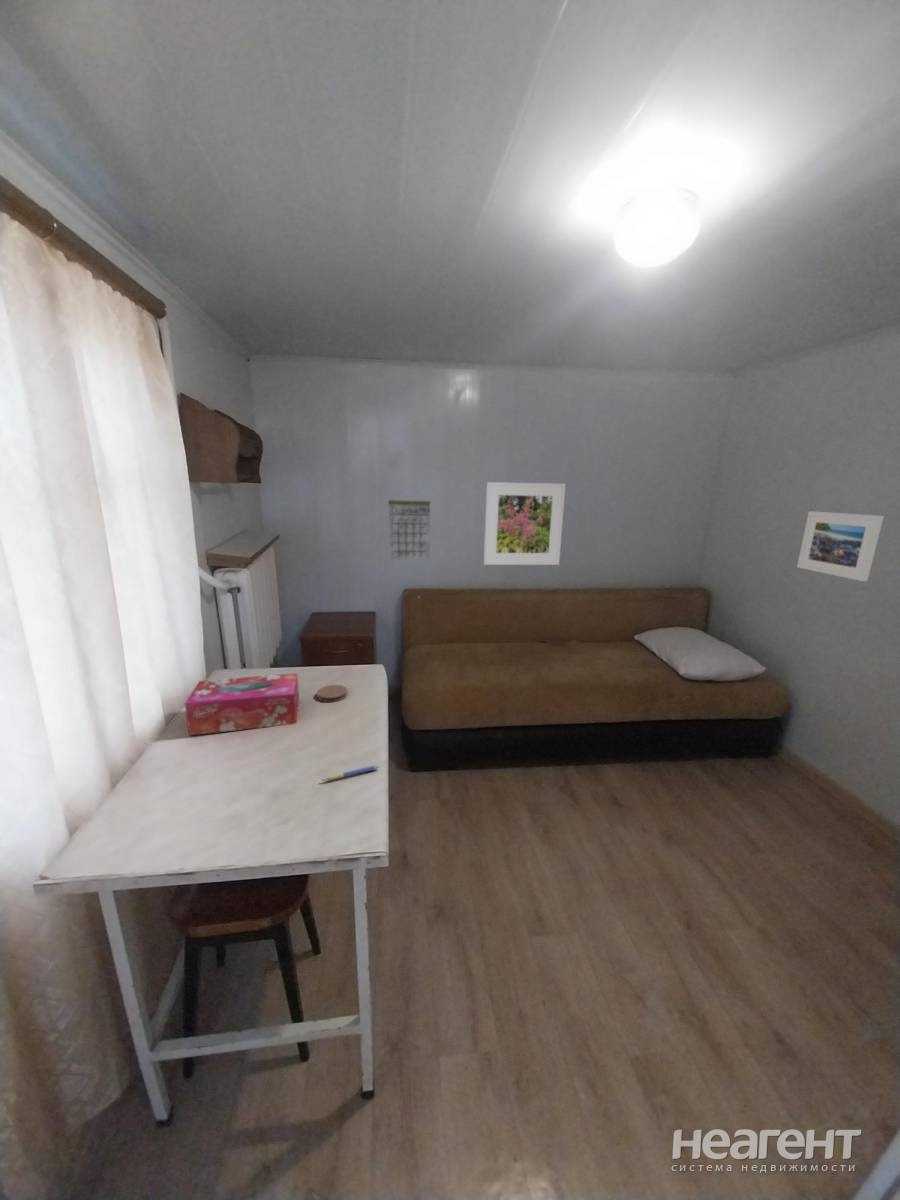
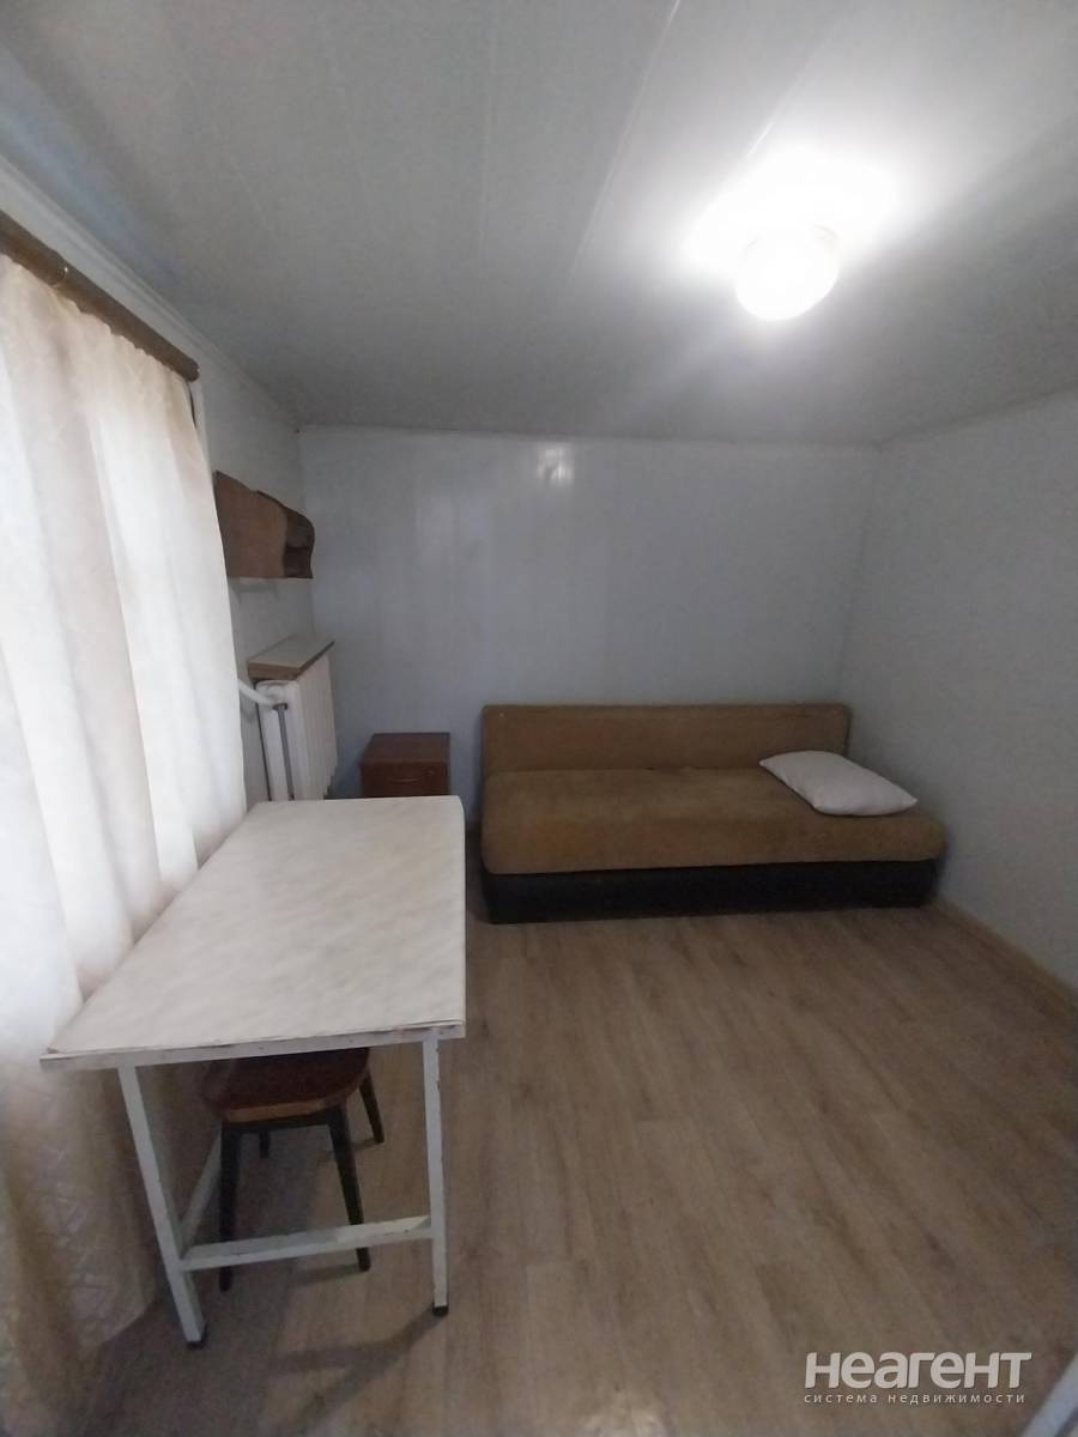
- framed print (523, 524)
- calendar (409, 523)
- pen (350, 773)
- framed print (836, 544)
- tissue box (246, 702)
- coaster (332, 693)
